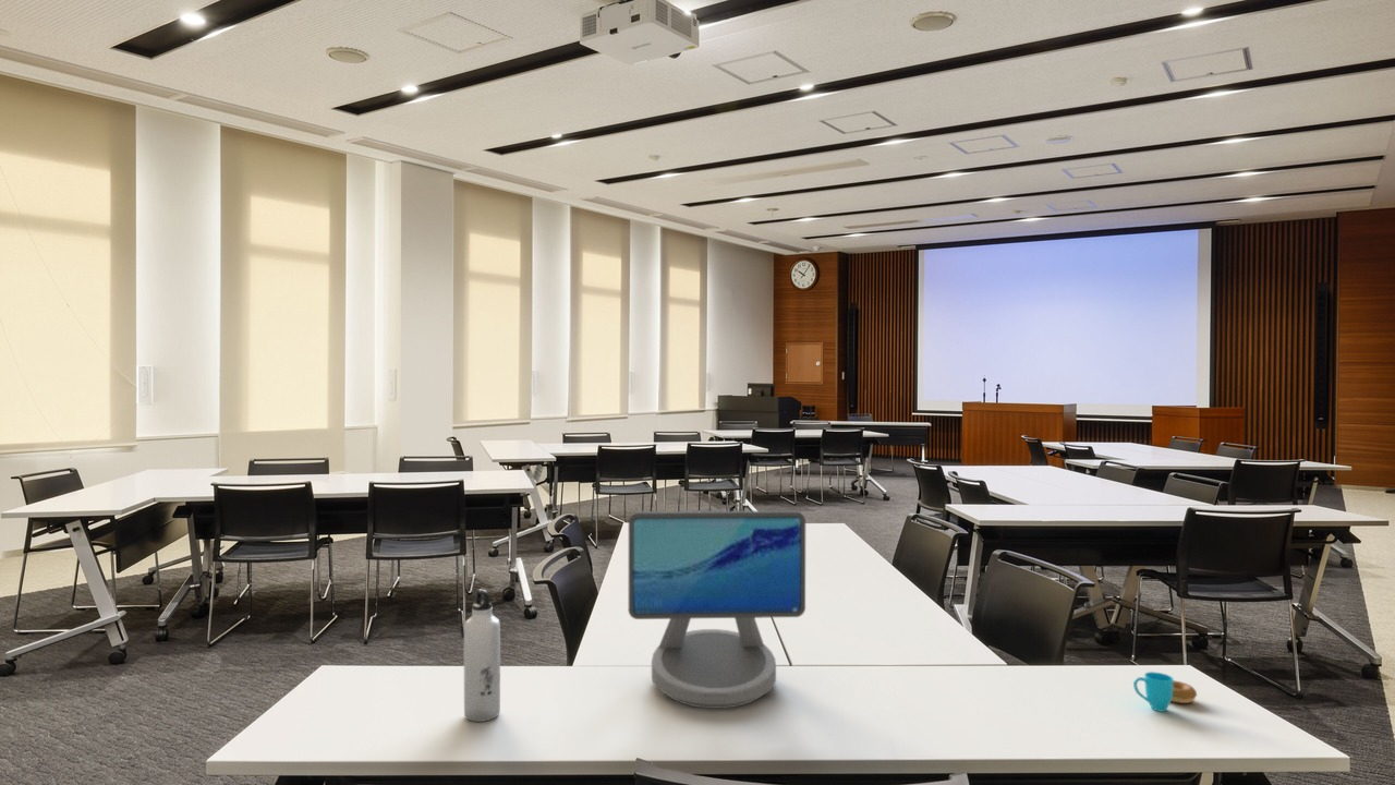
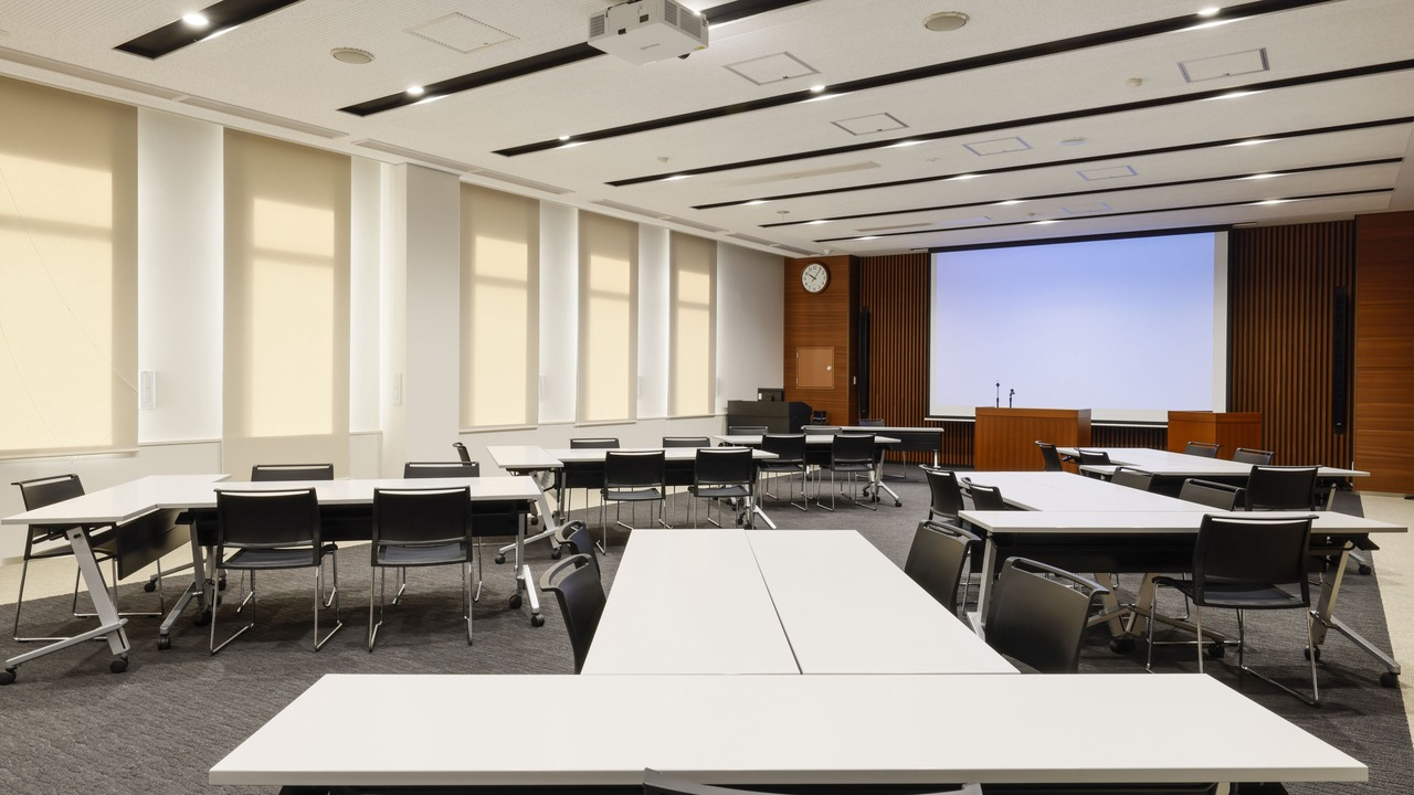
- cup (1163, 686)
- computer monitor (713, 594)
- water bottle (482, 652)
